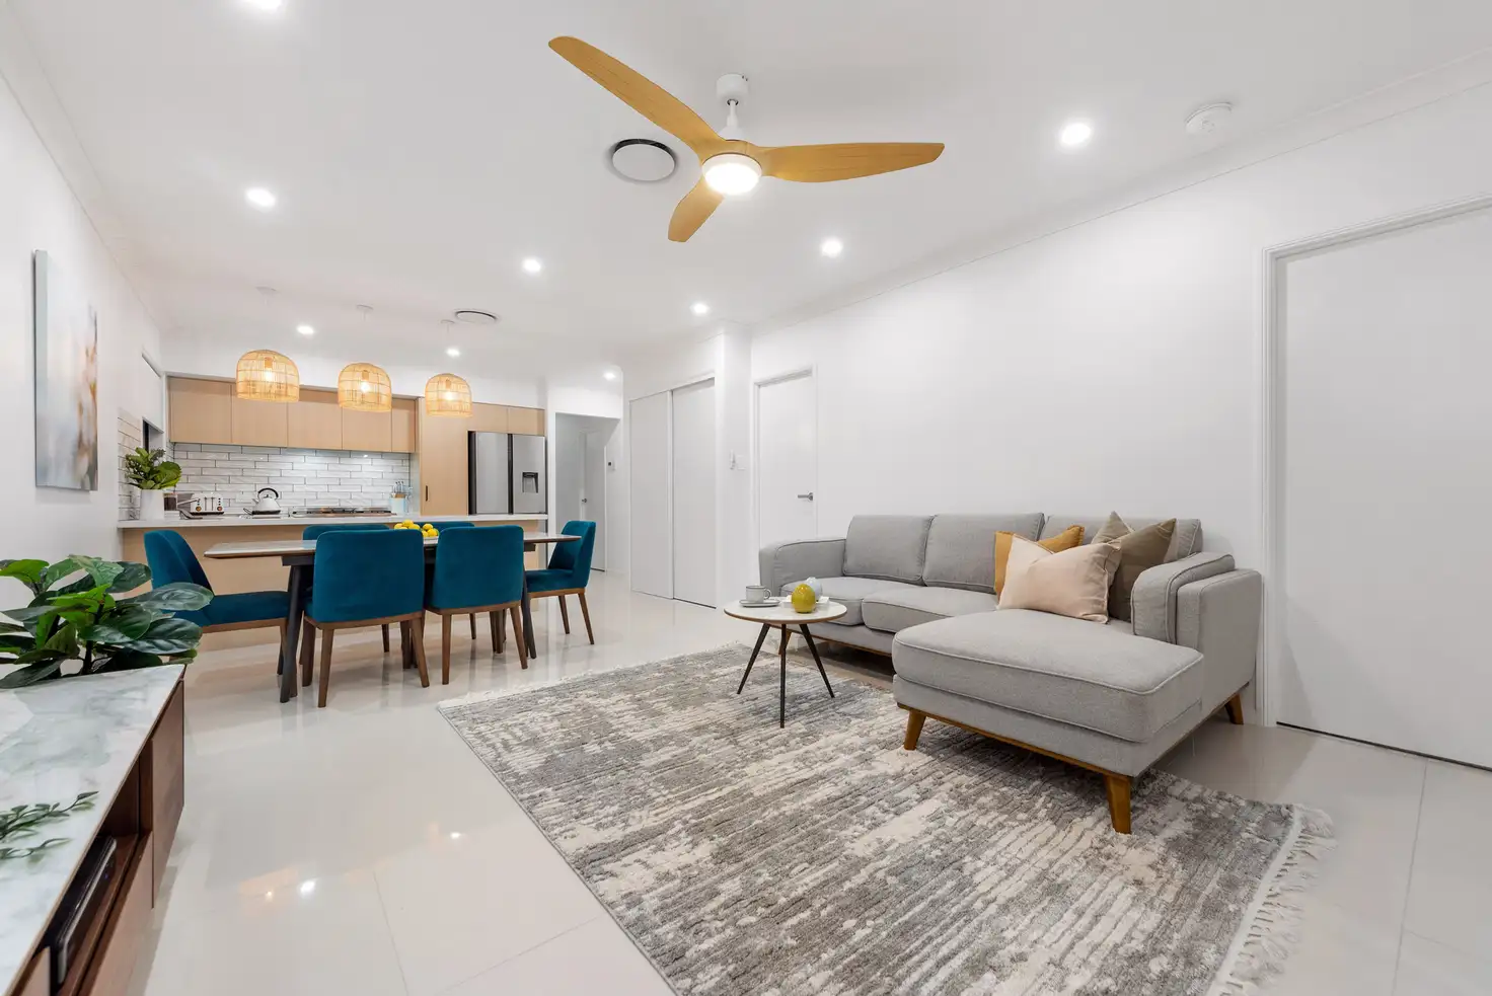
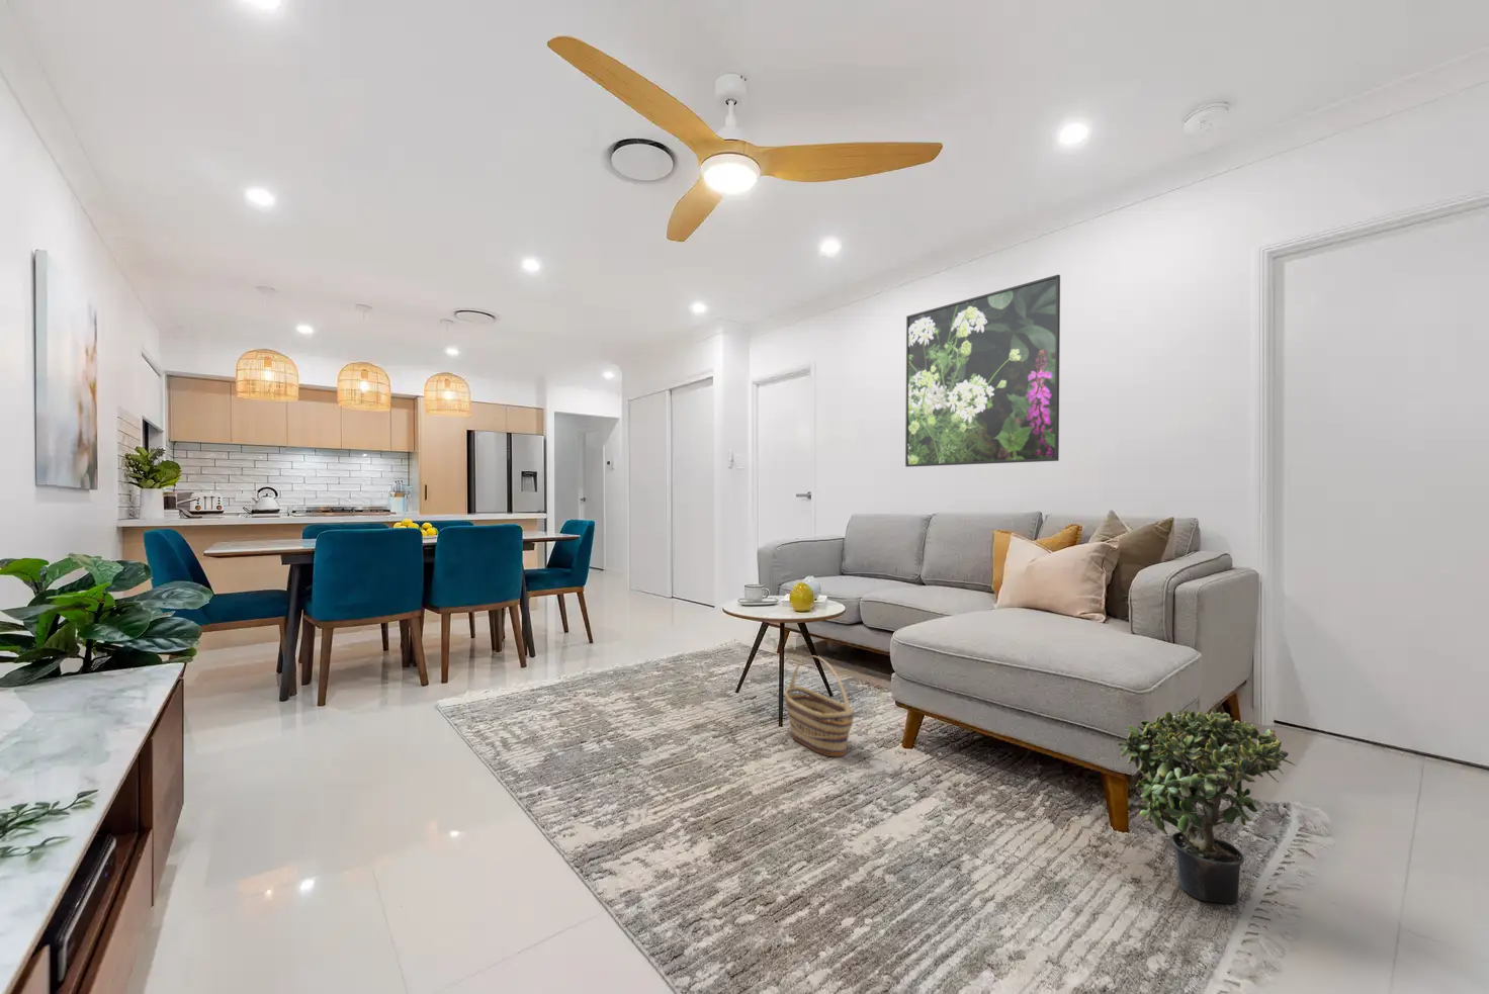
+ potted plant (1214, 798)
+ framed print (974, 381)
+ basket (818, 700)
